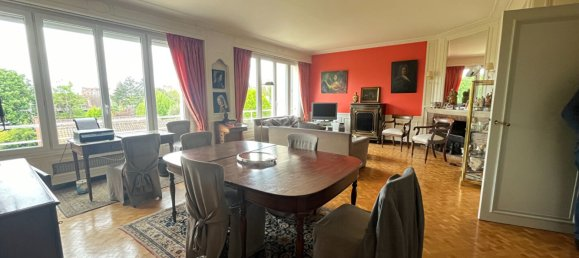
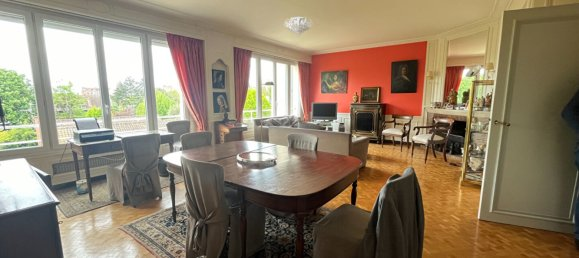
+ chandelier (298, 28)
